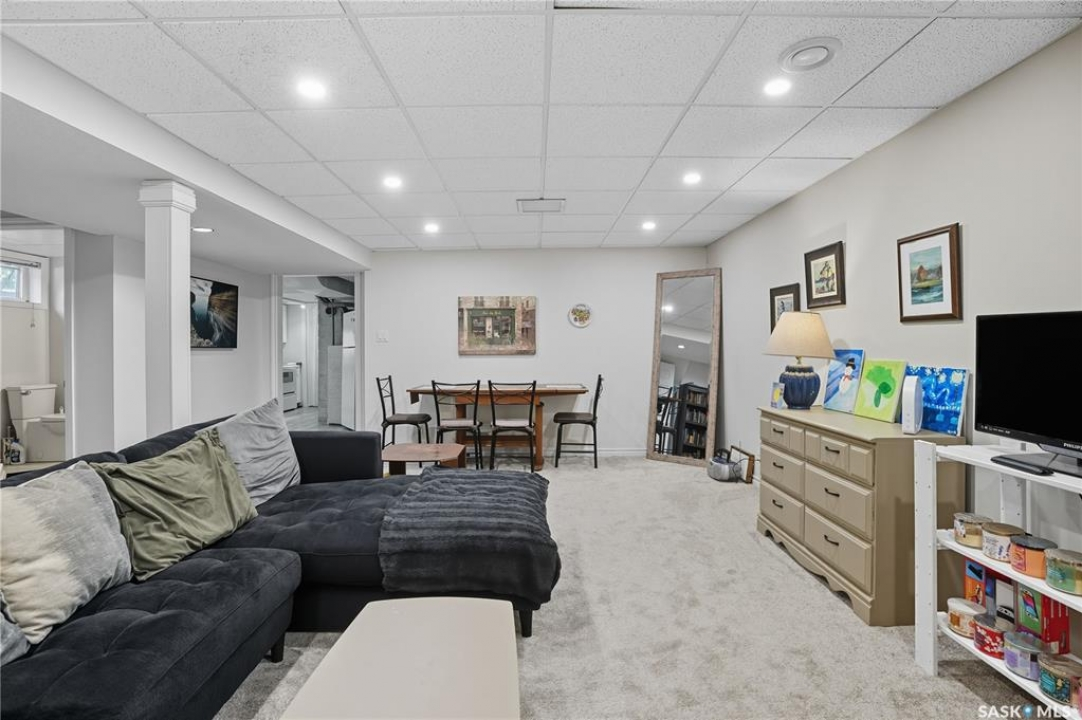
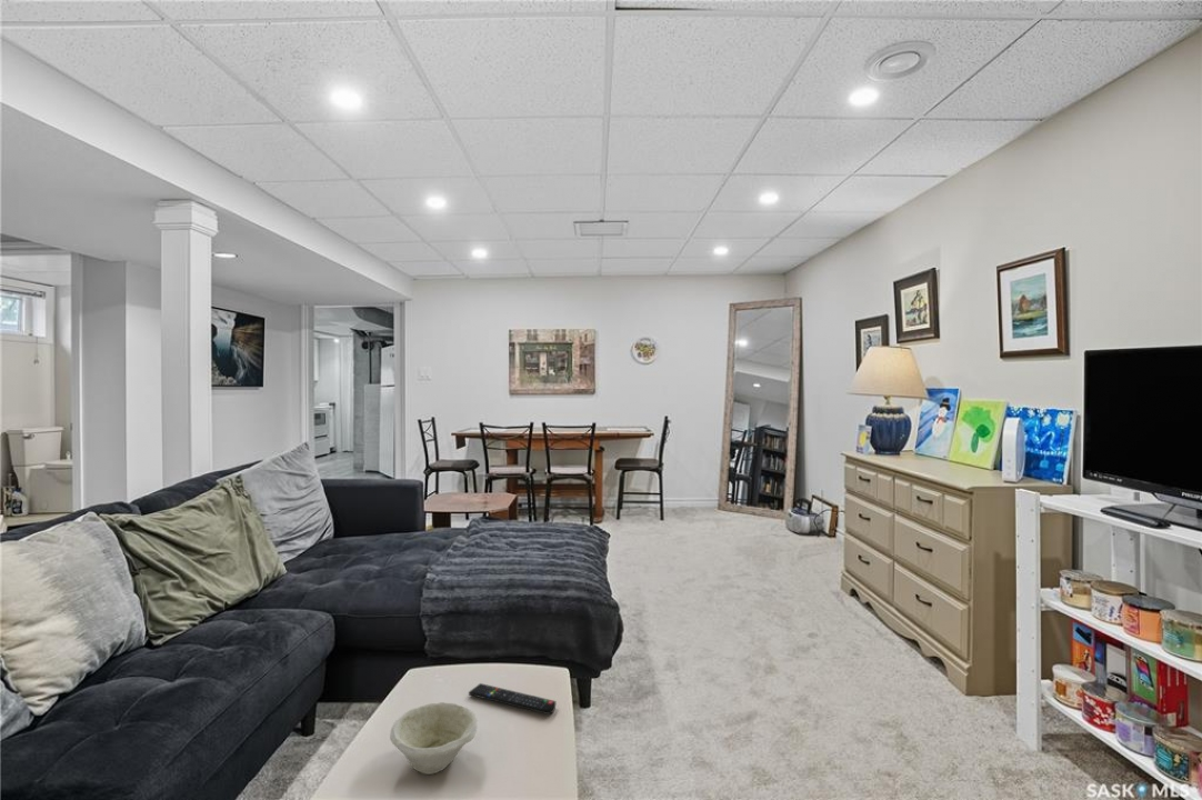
+ bowl (434, 742)
+ remote control (512, 699)
